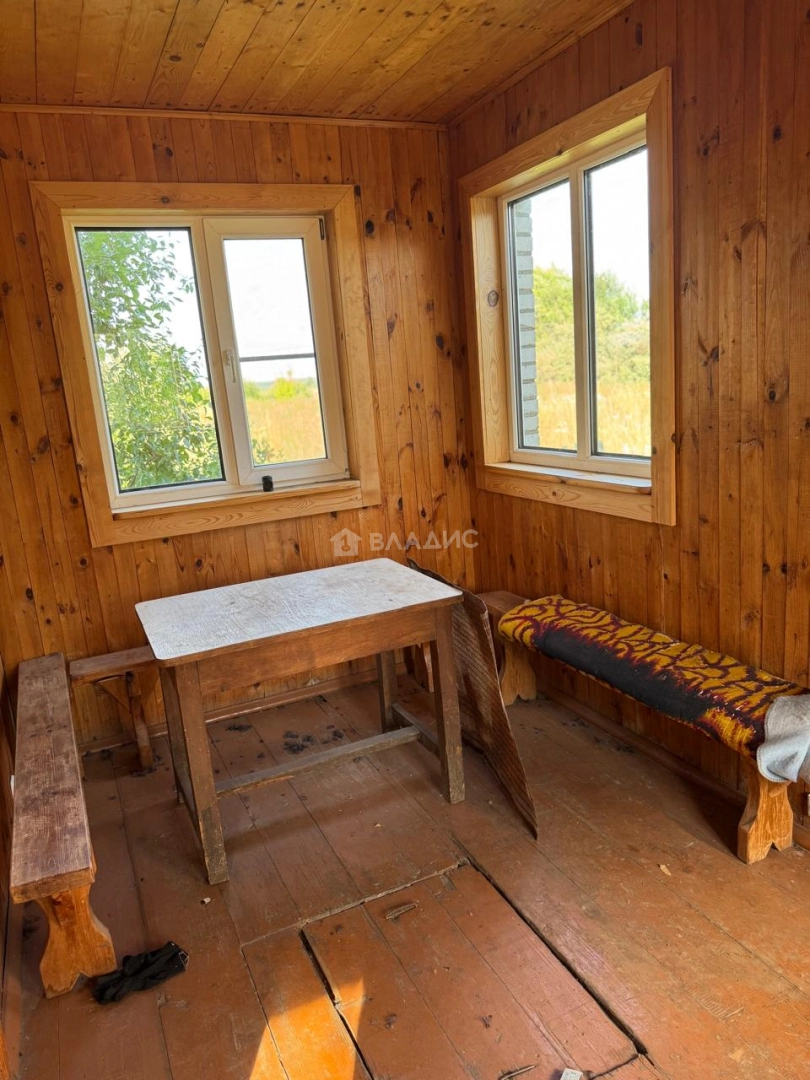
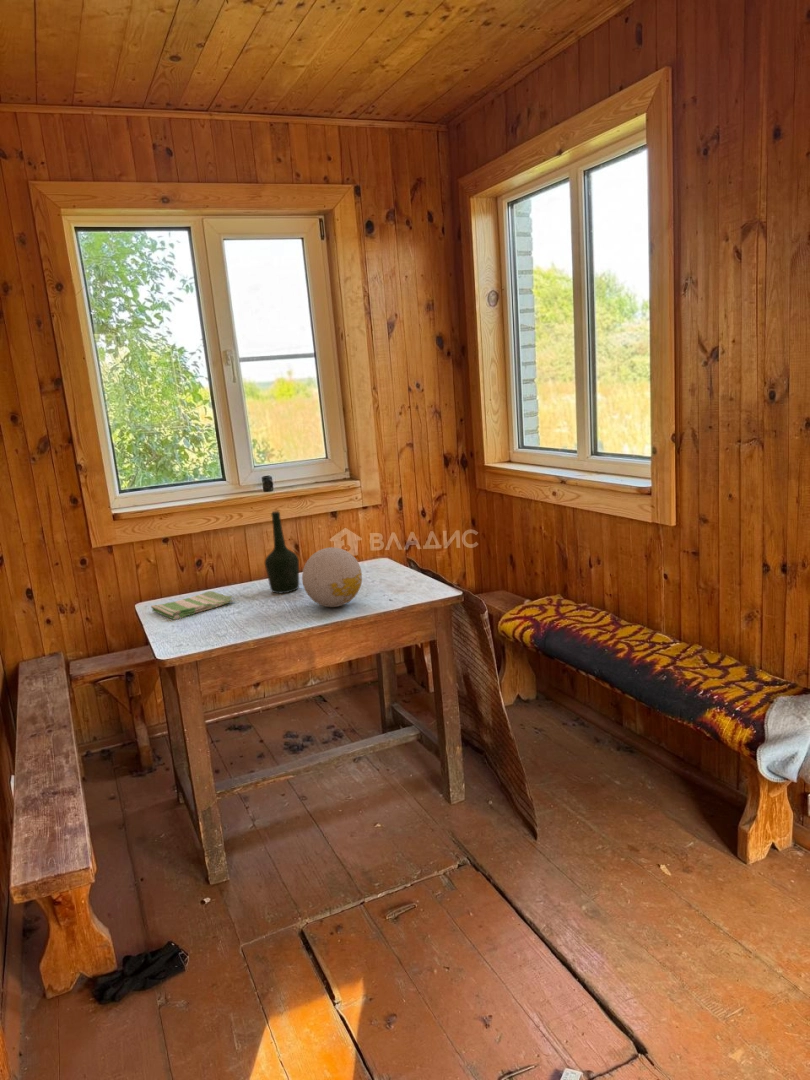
+ bottle (280, 551)
+ decorative ball (332, 577)
+ dish towel (192, 603)
